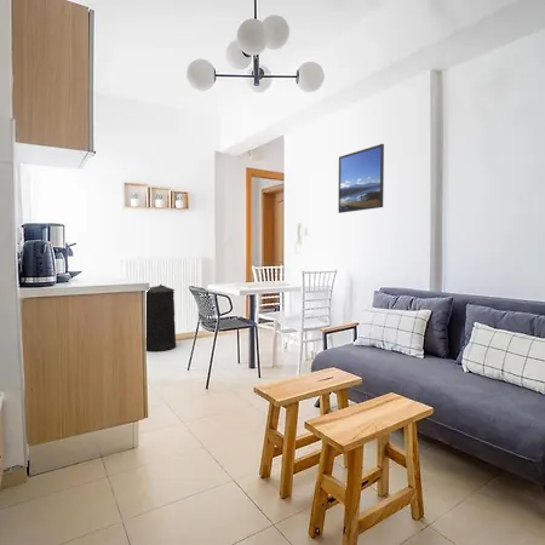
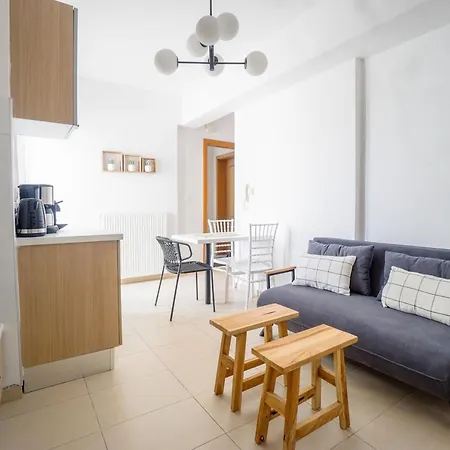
- trash can (155, 316)
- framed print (360, 180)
